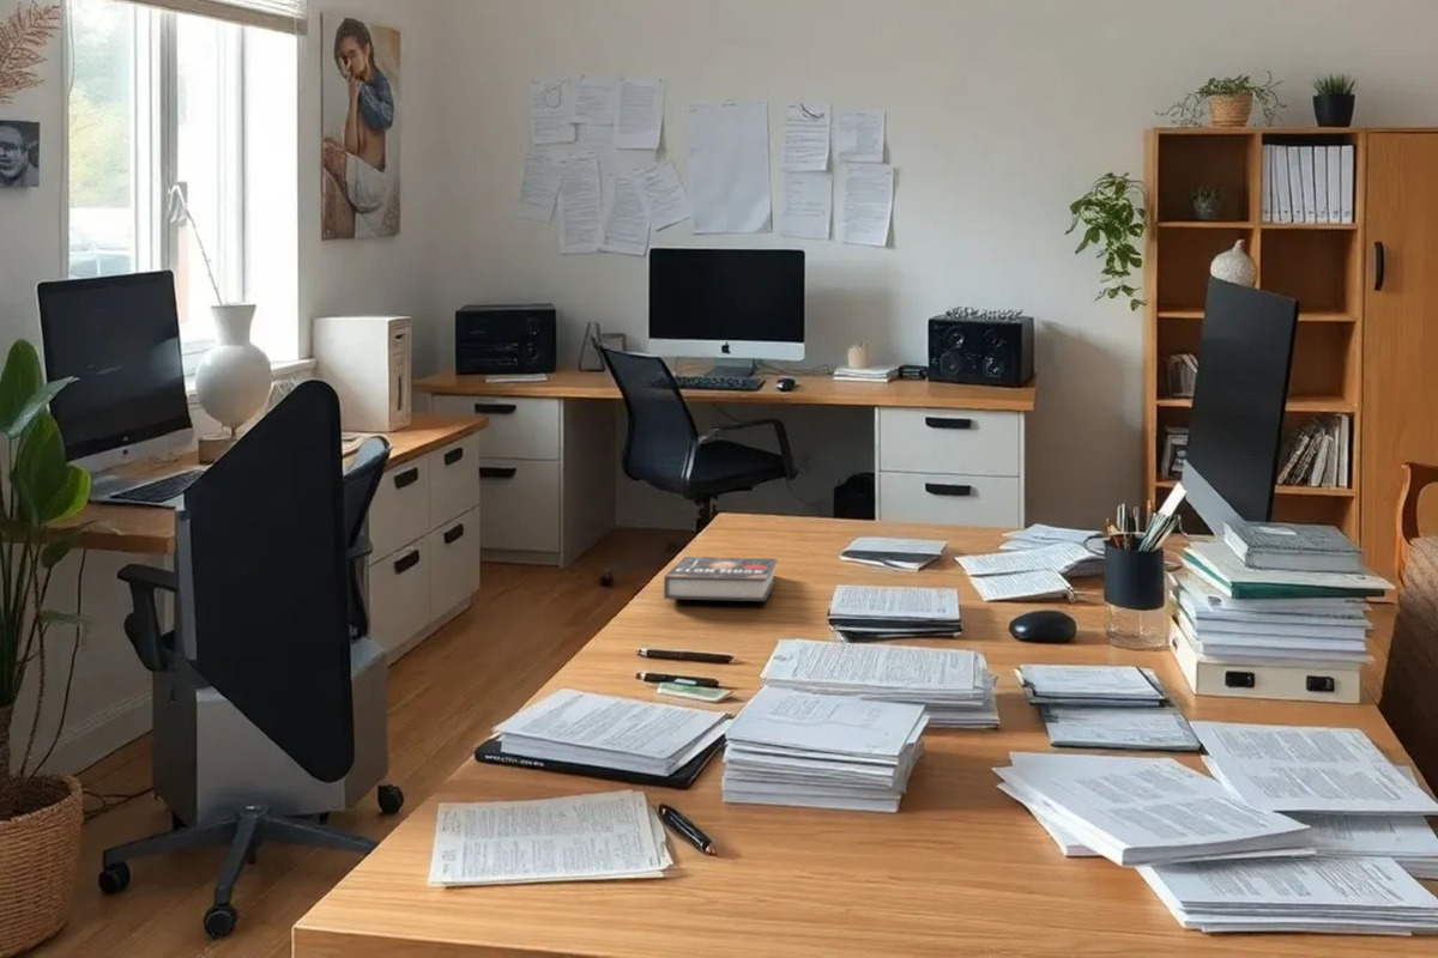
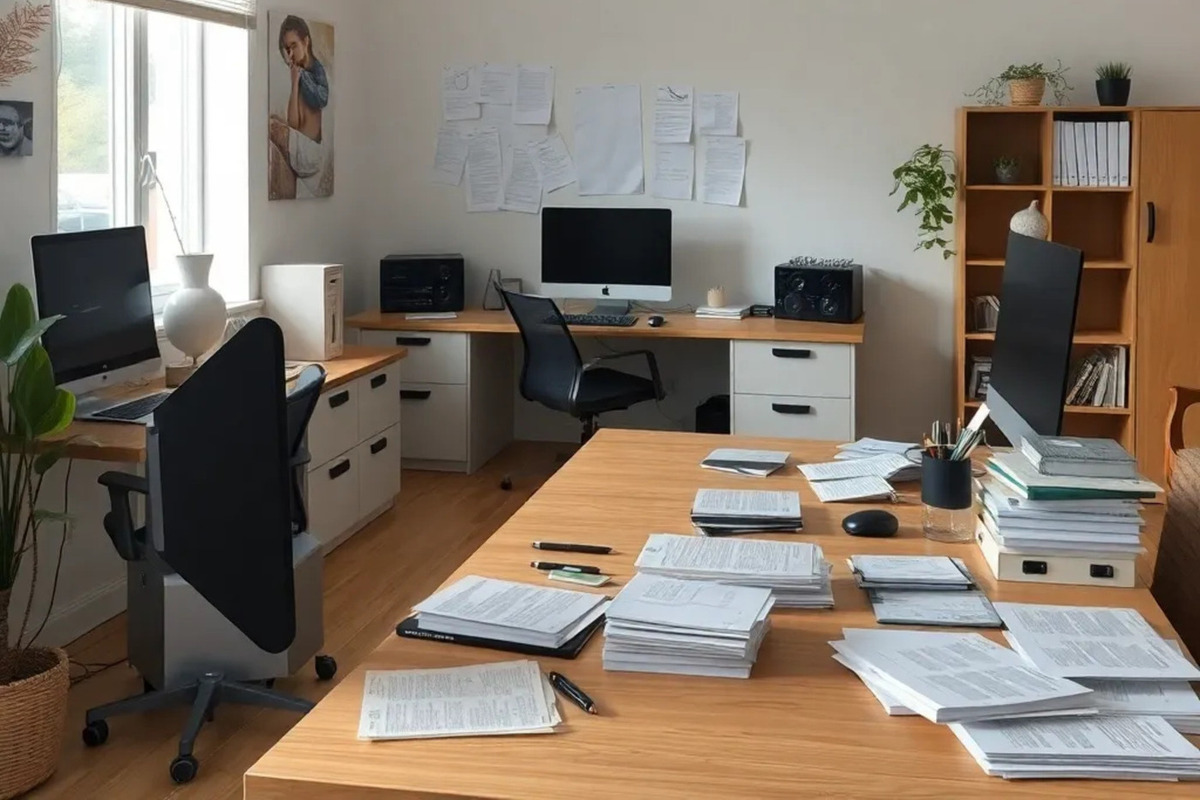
- book (723, 577)
